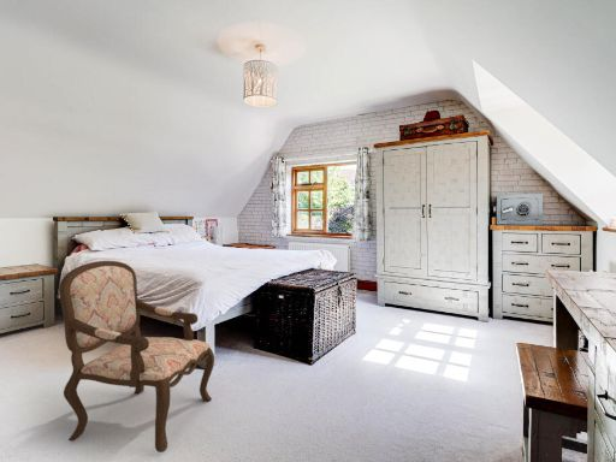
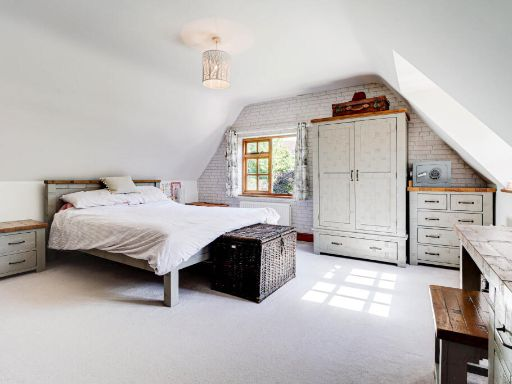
- armchair (144, 339)
